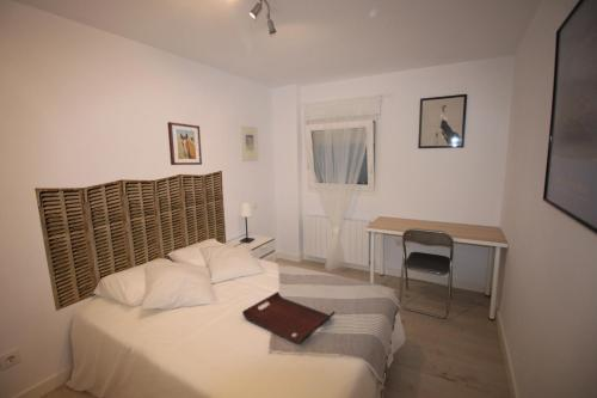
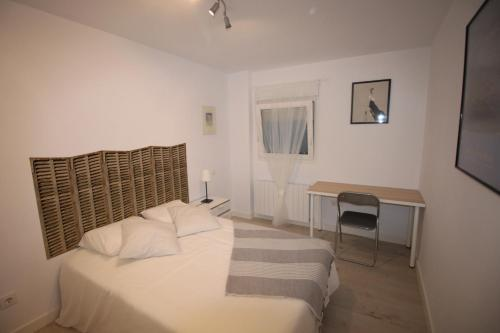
- wall art (185, 145)
- serving tray (288, 314)
